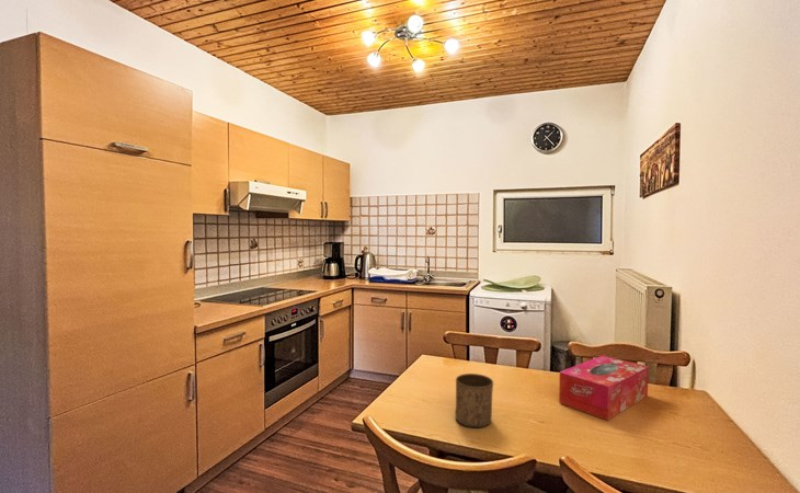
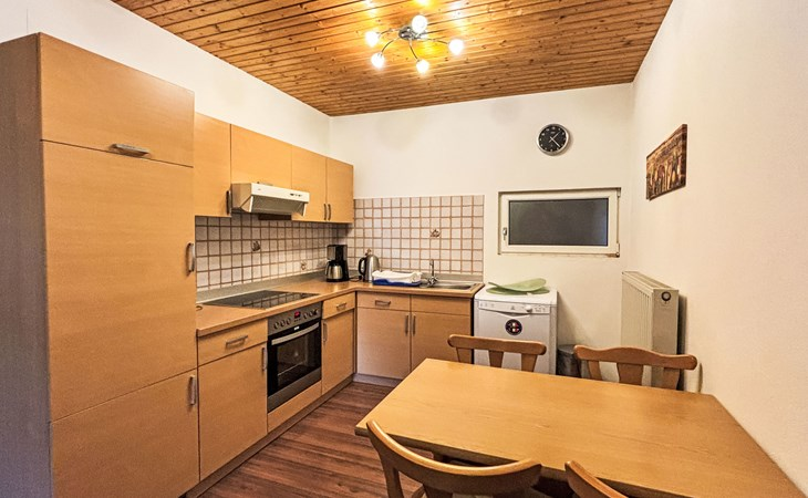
- cup (473, 400)
- tissue box (604, 383)
